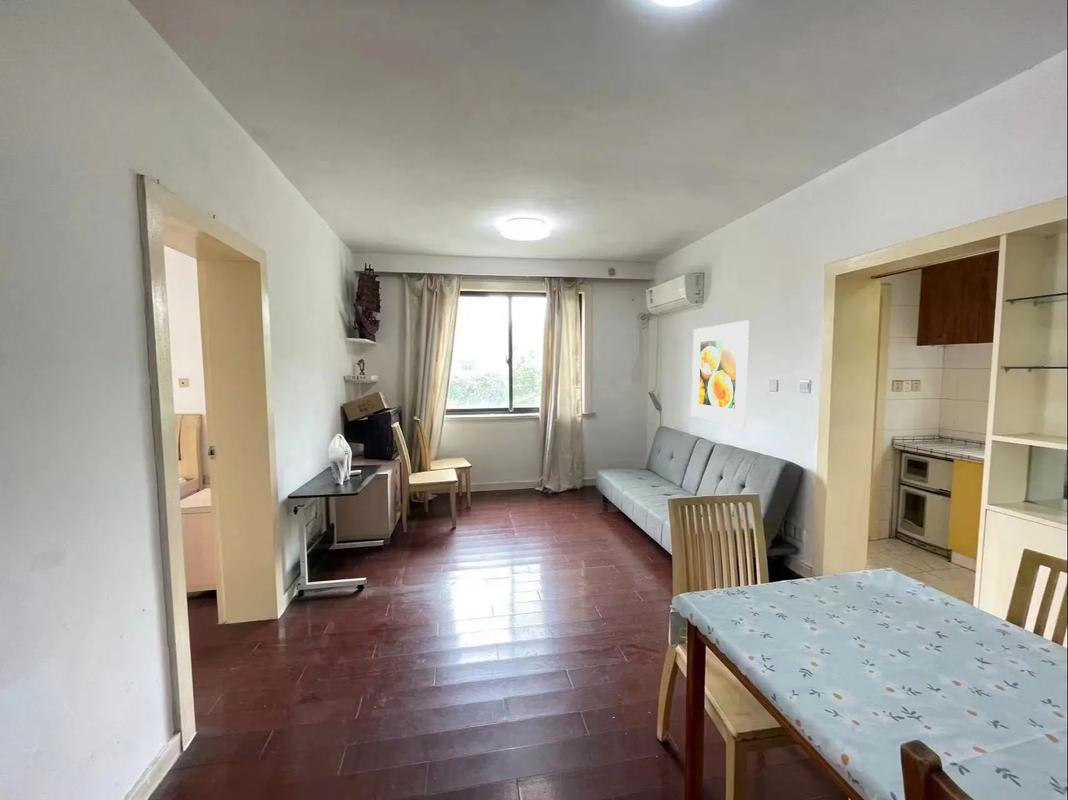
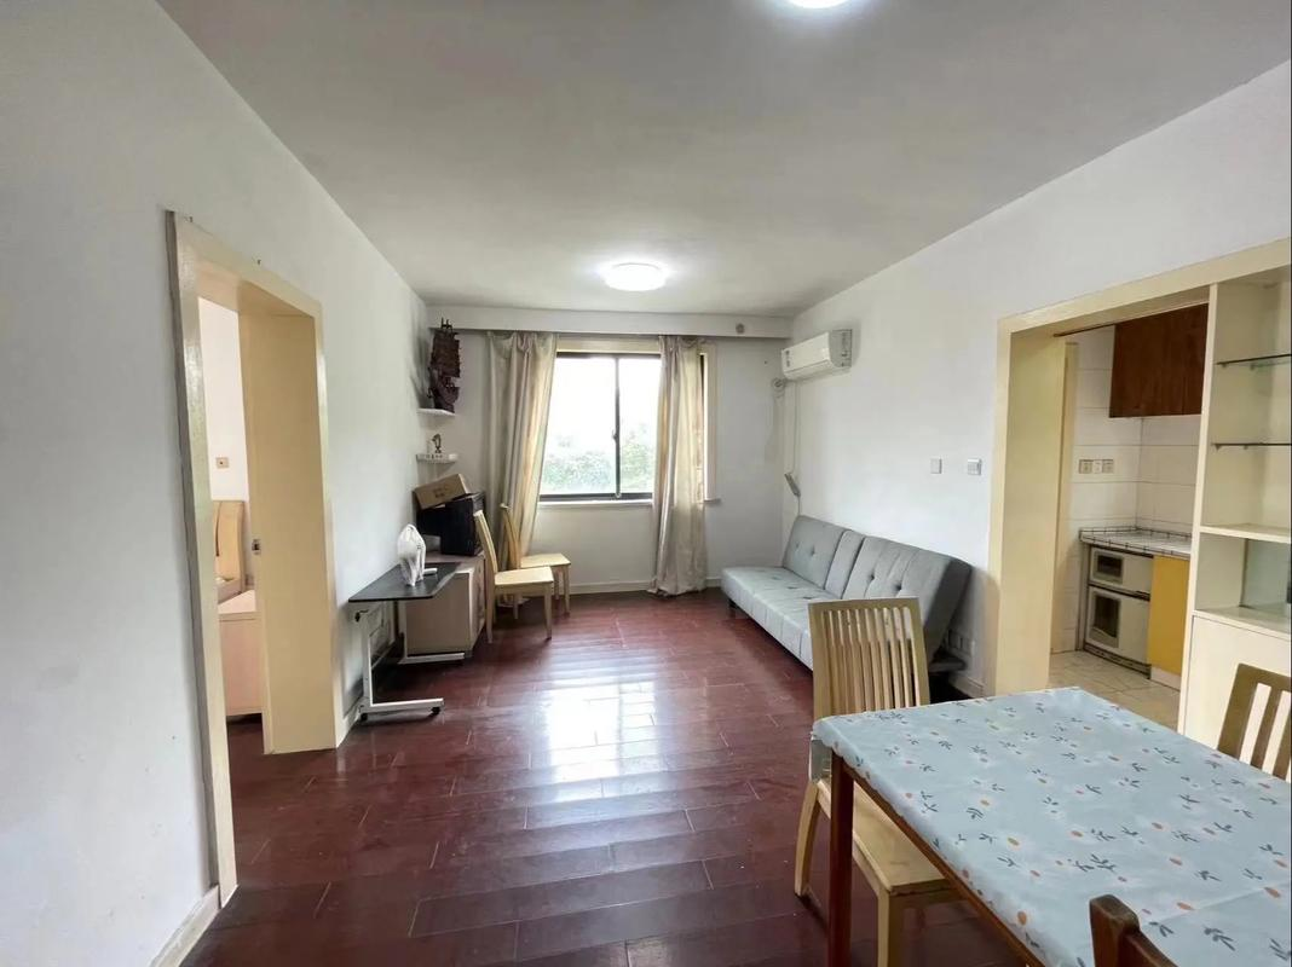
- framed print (717, 373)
